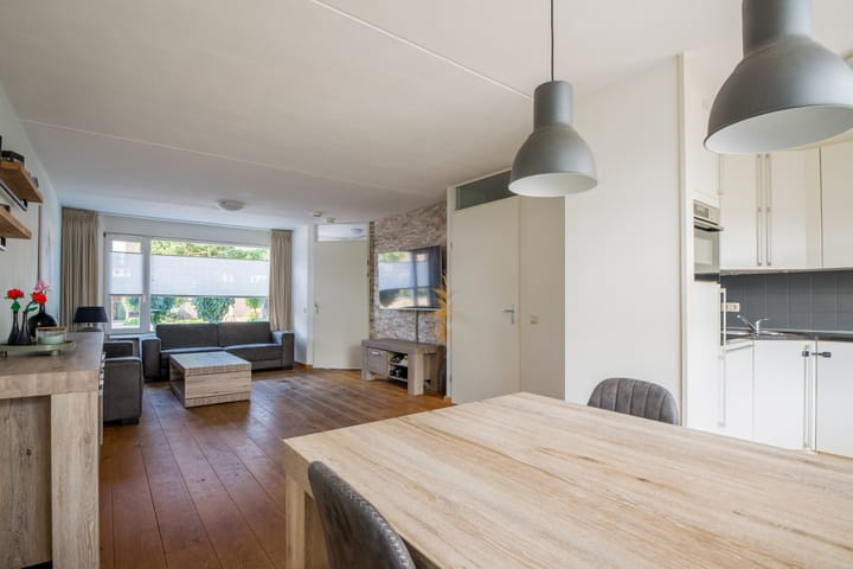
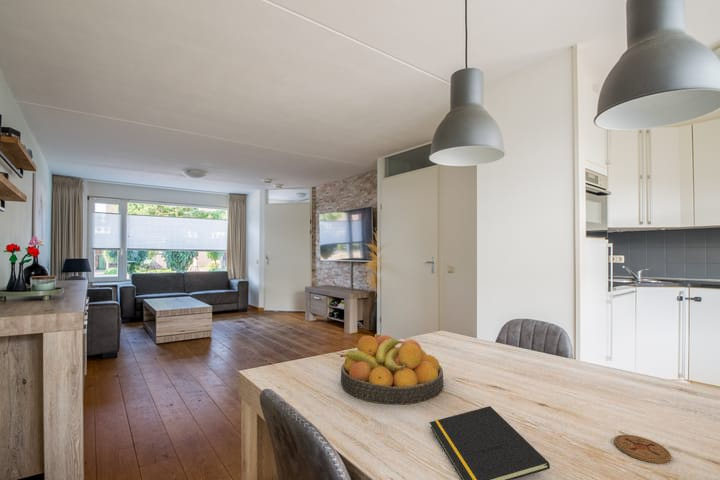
+ fruit bowl (391, 360)
+ coaster (641, 448)
+ notepad (481, 442)
